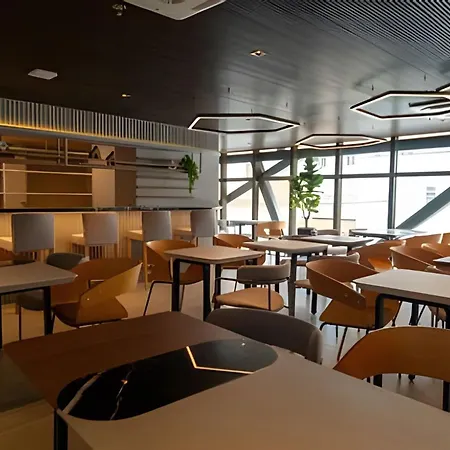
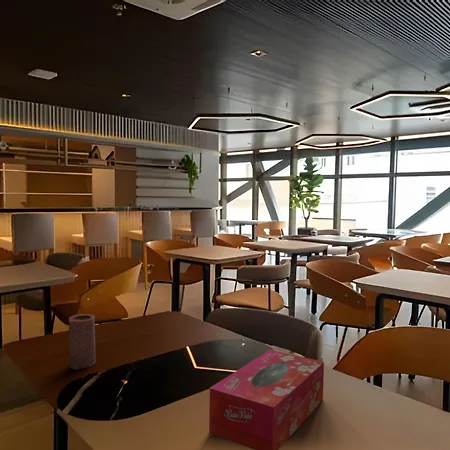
+ candle (82, 341)
+ tissue box (271, 394)
